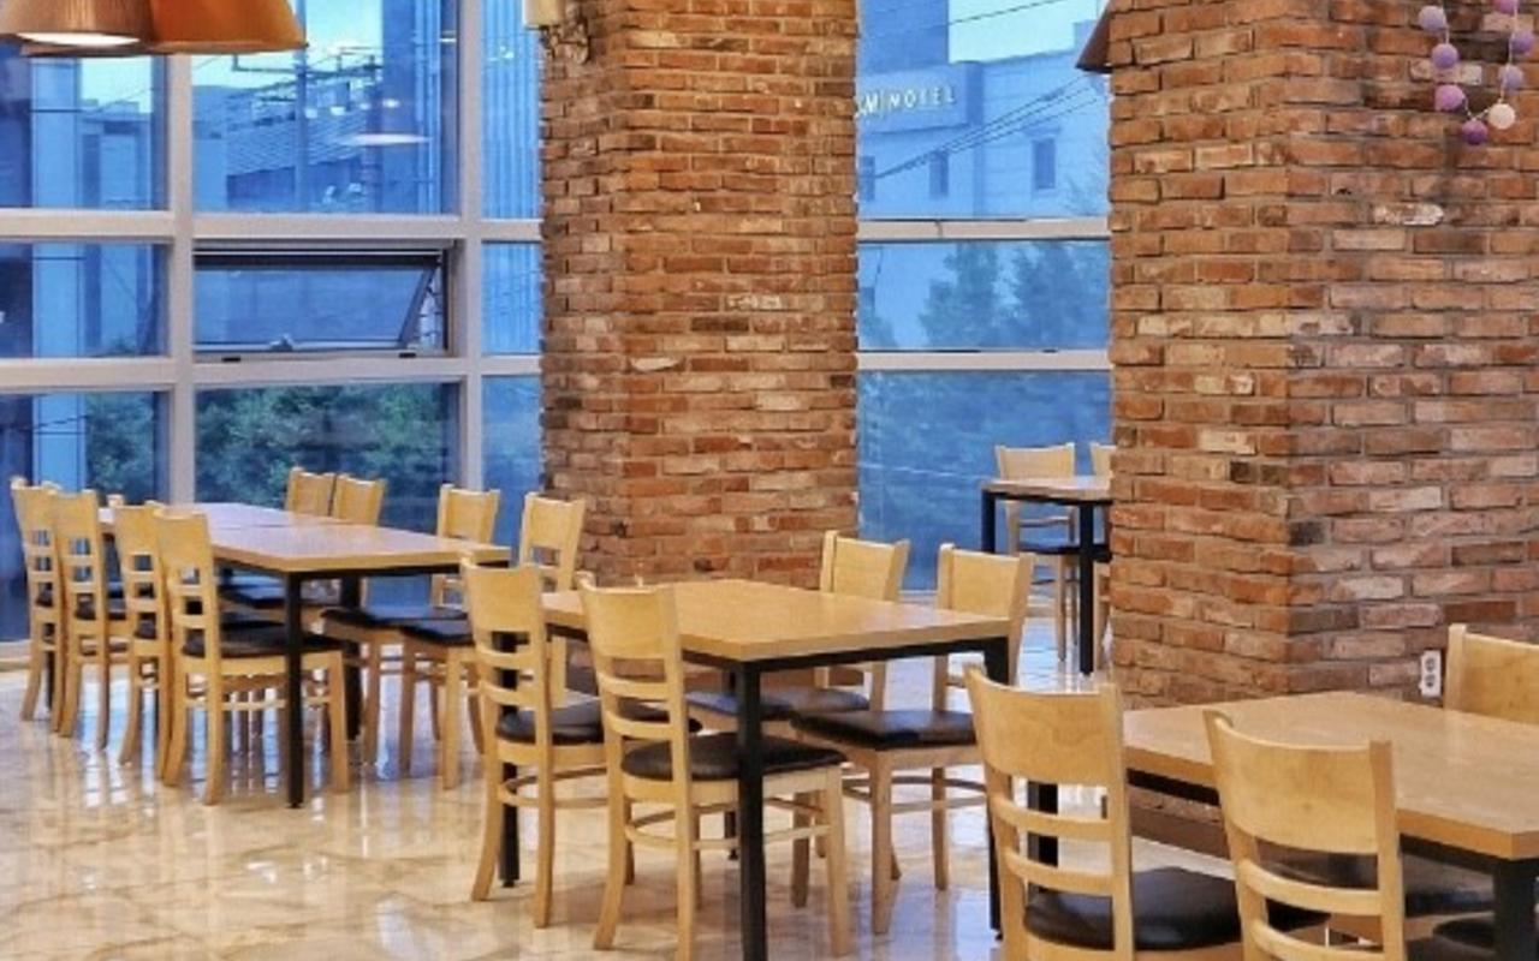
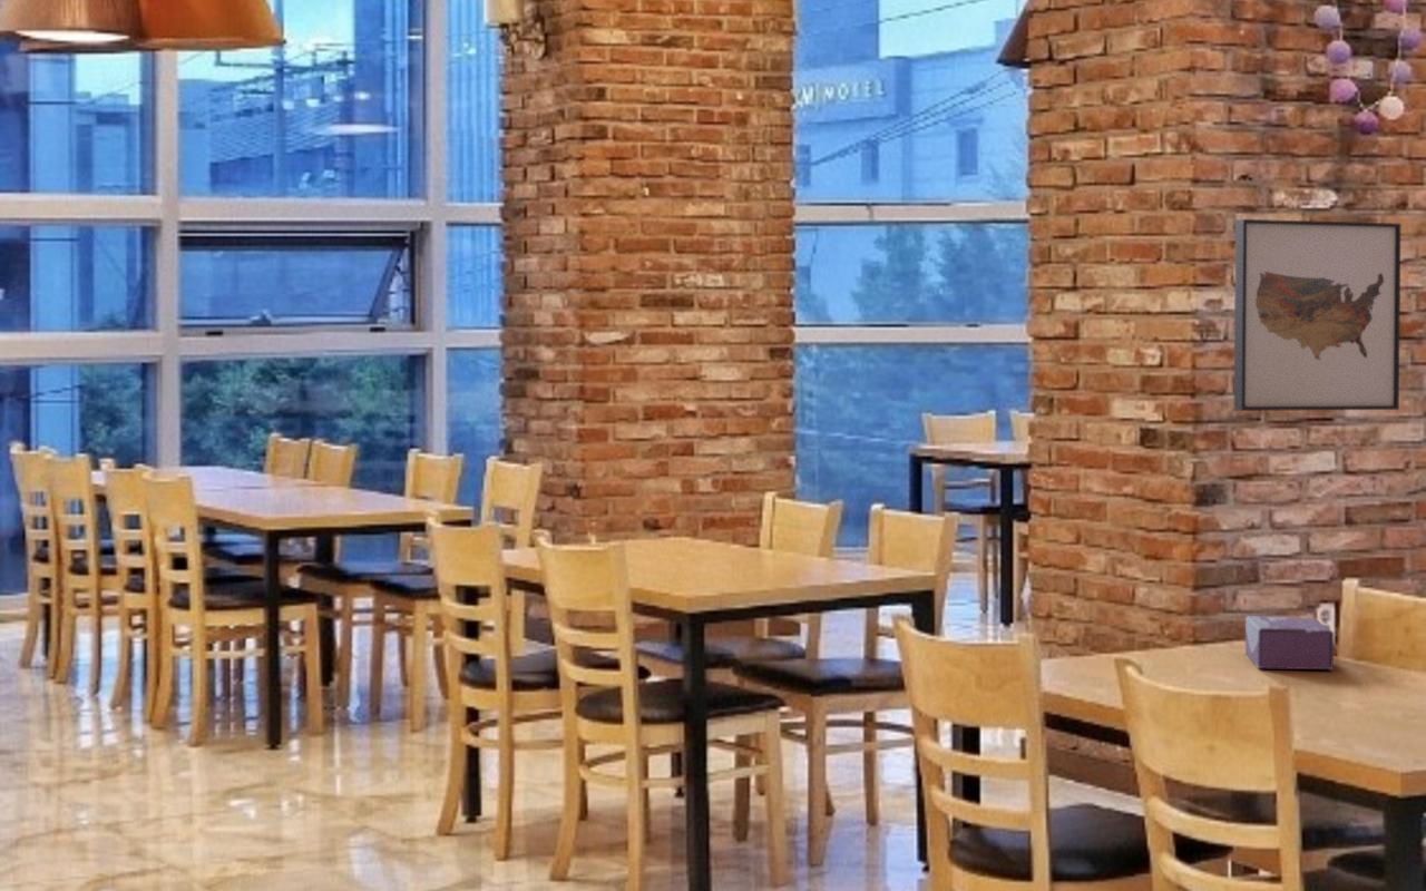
+ tissue box (1288, 642)
+ wall art (1318, 315)
